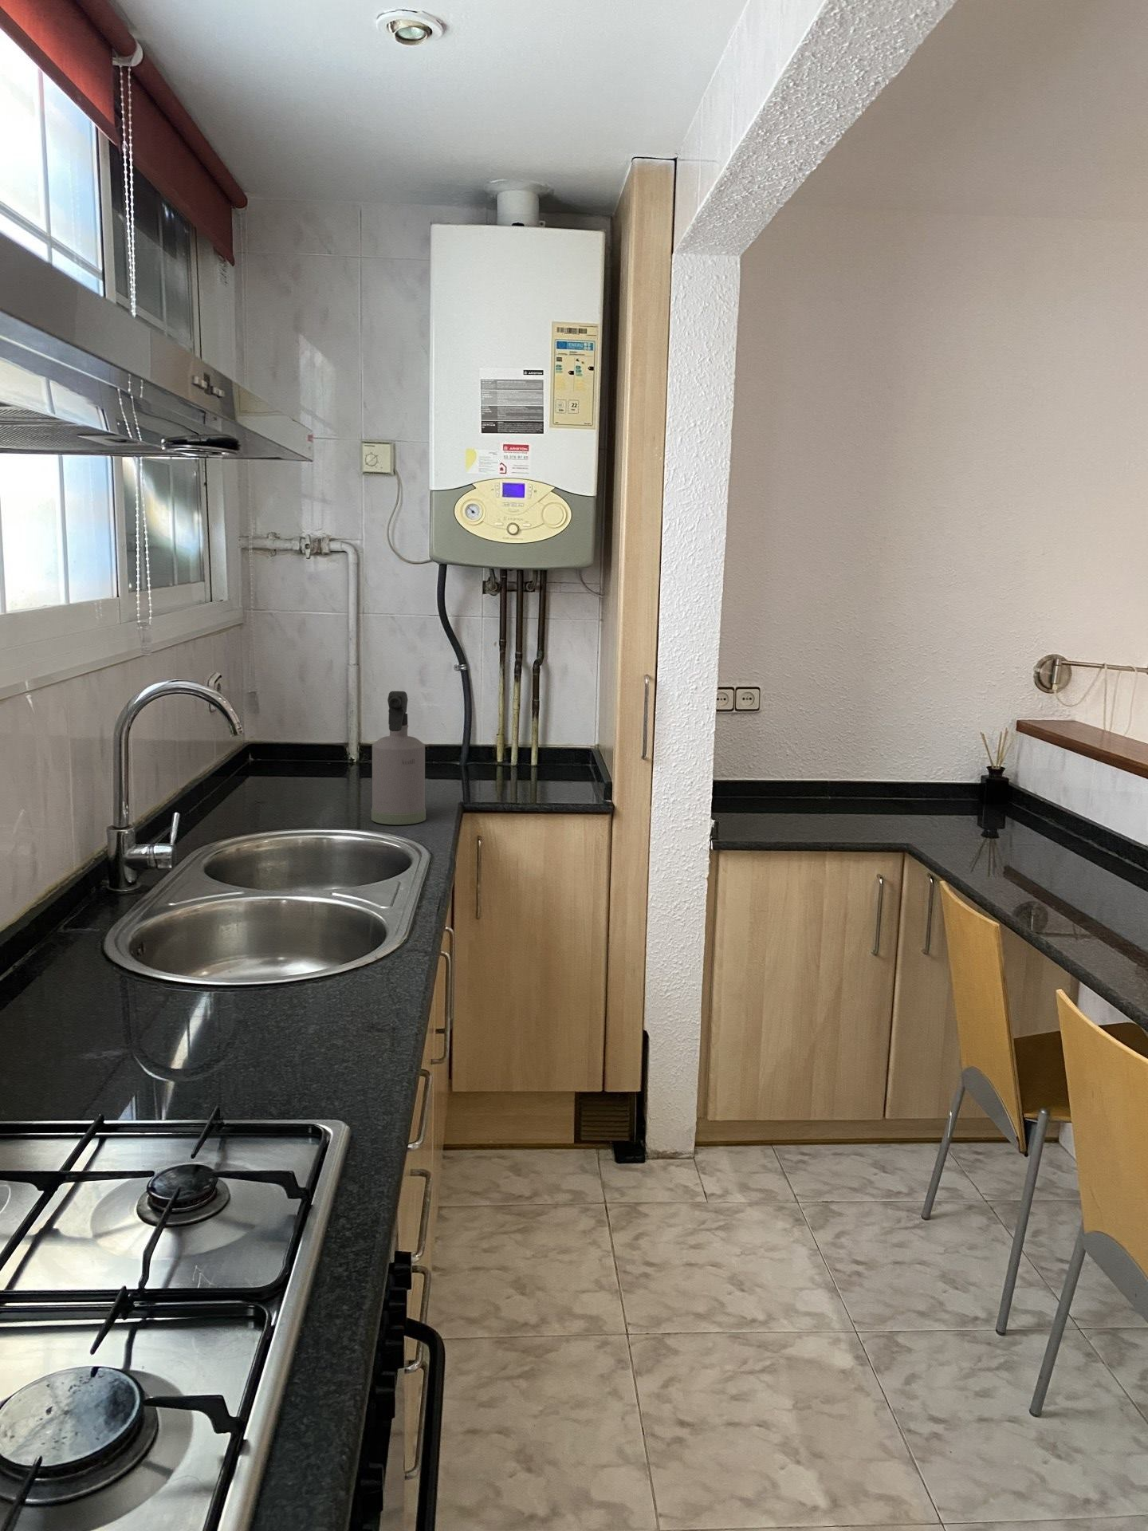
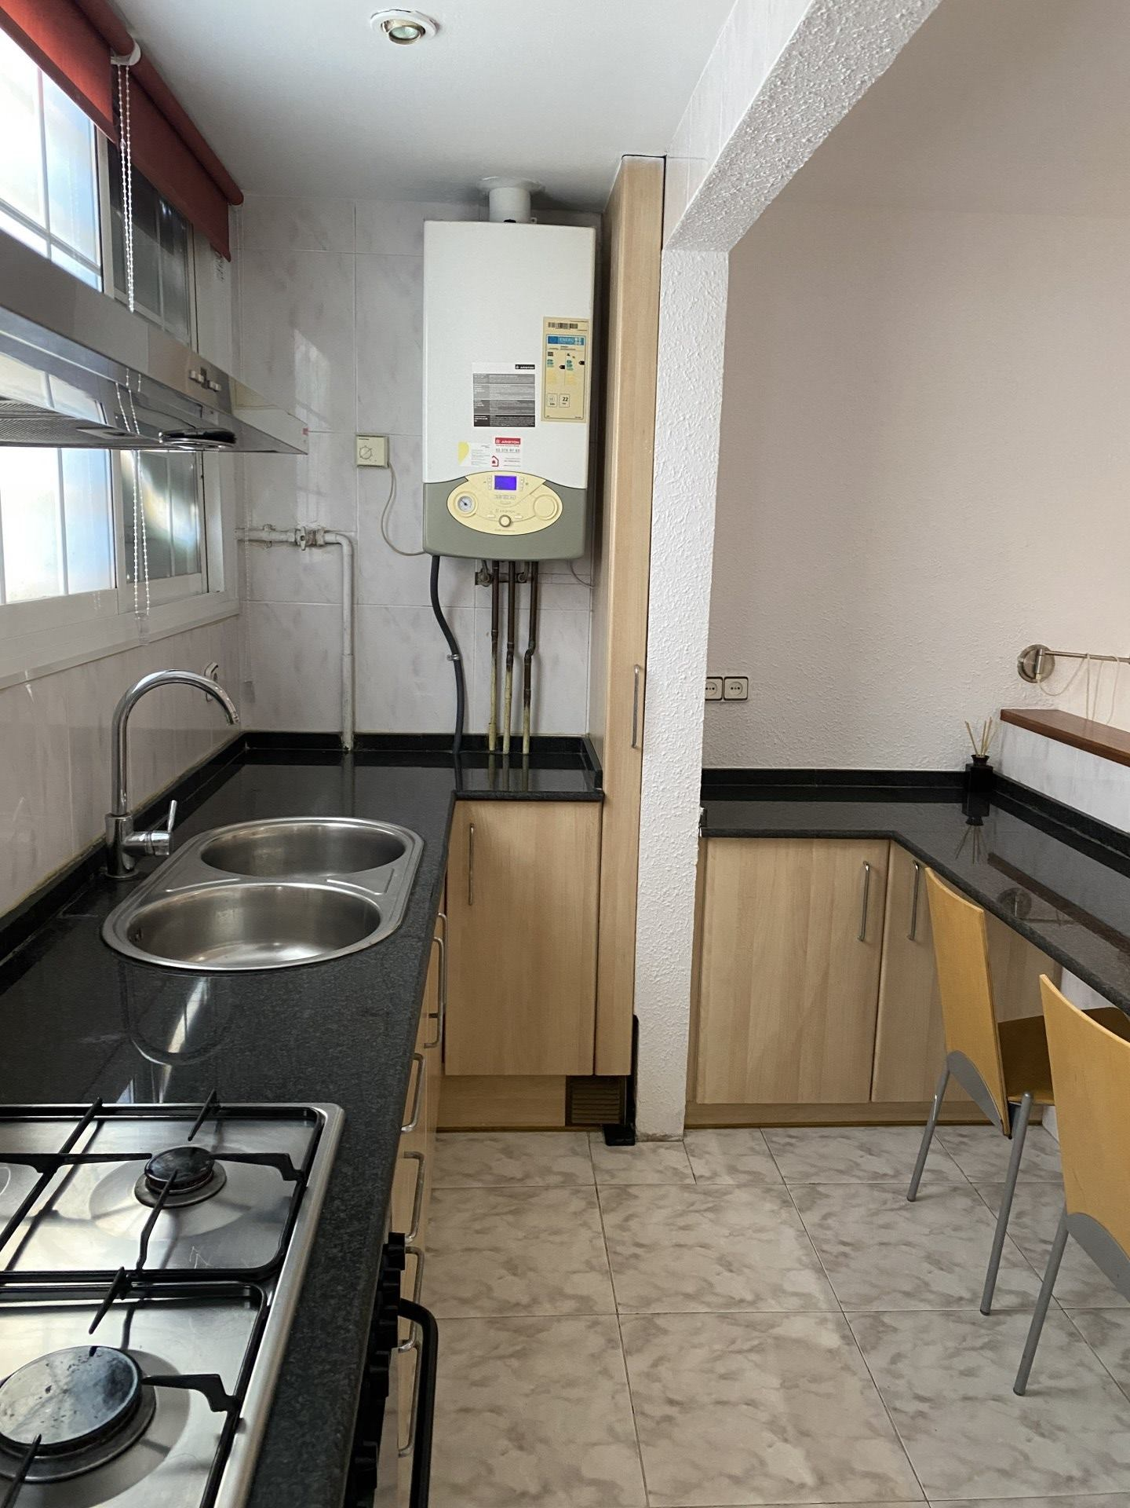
- spray bottle (398, 756)
